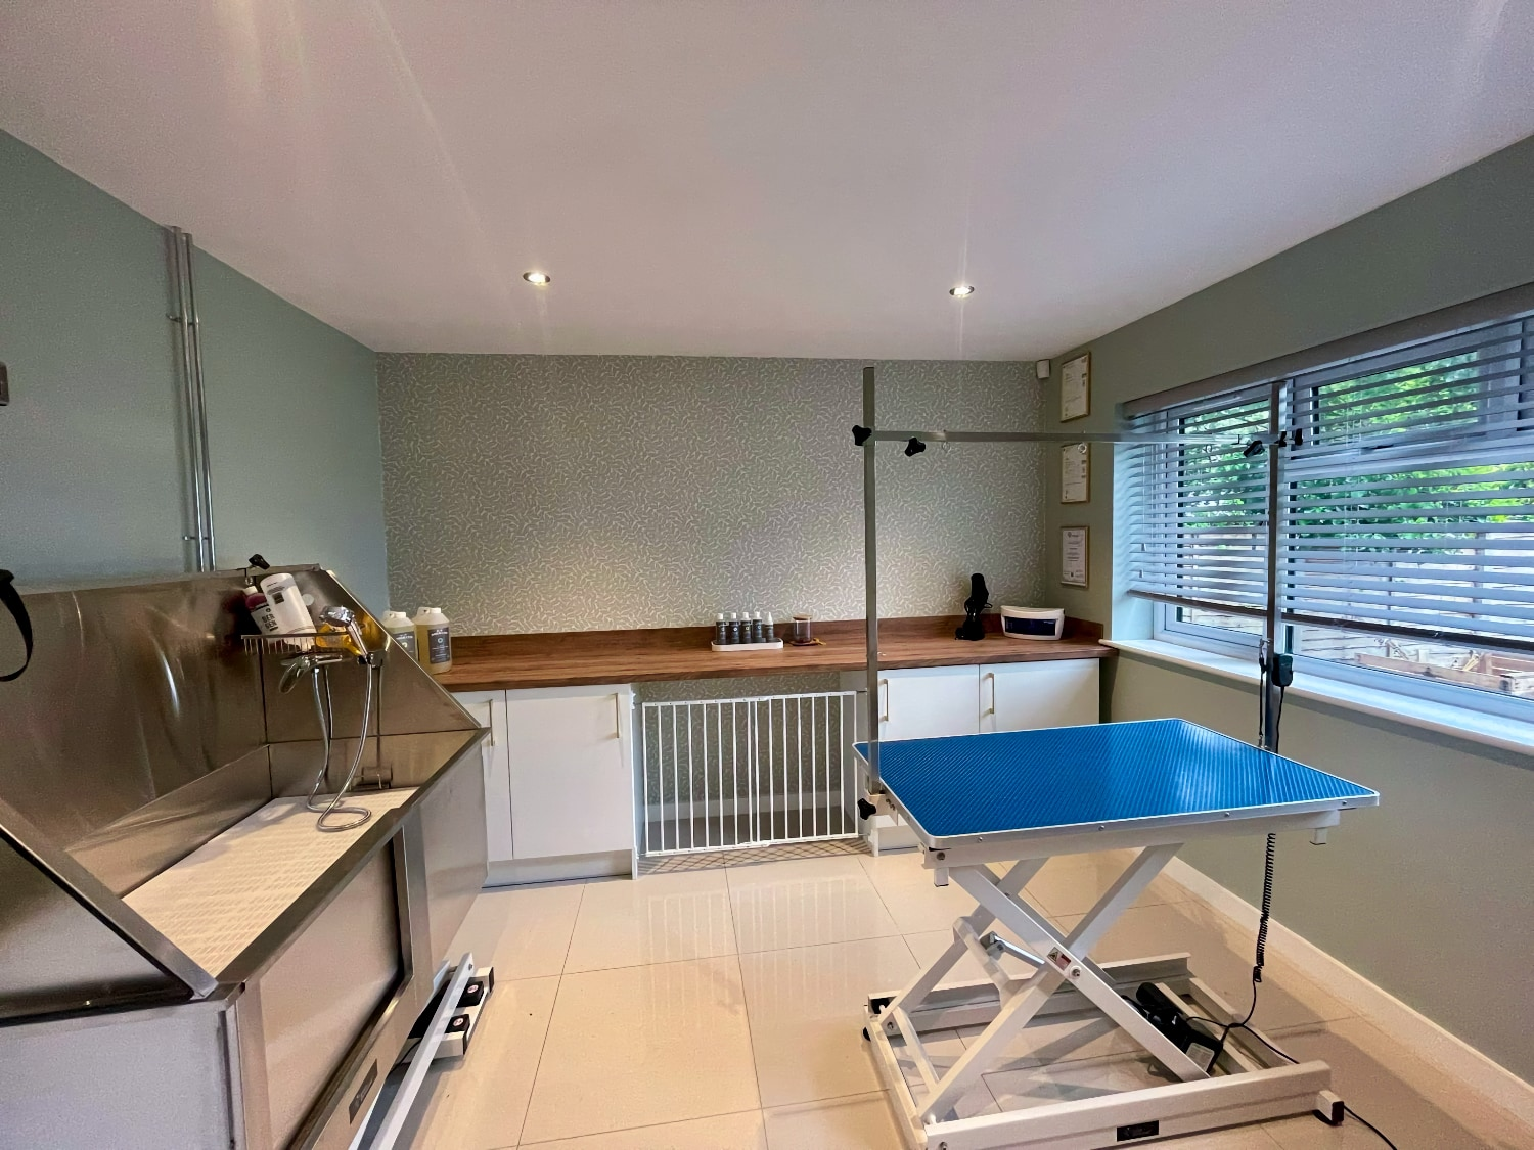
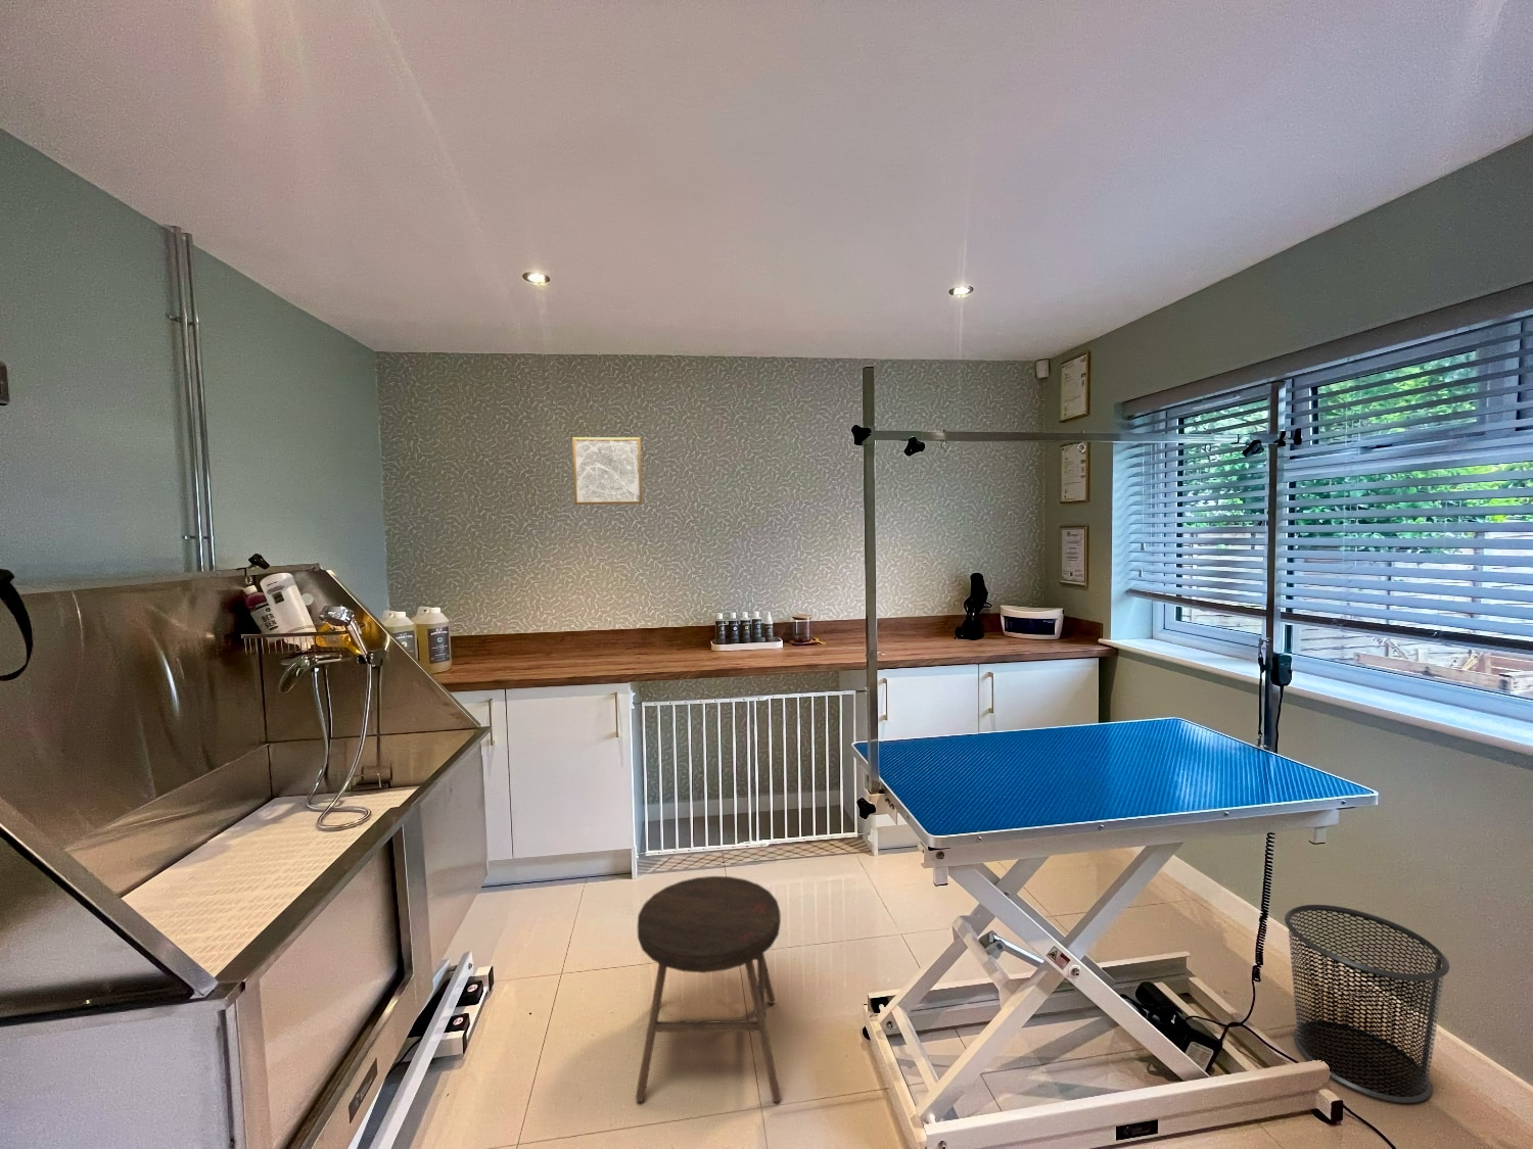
+ stool (710, 972)
+ waste bin (1360, 999)
+ wall art (607, 471)
